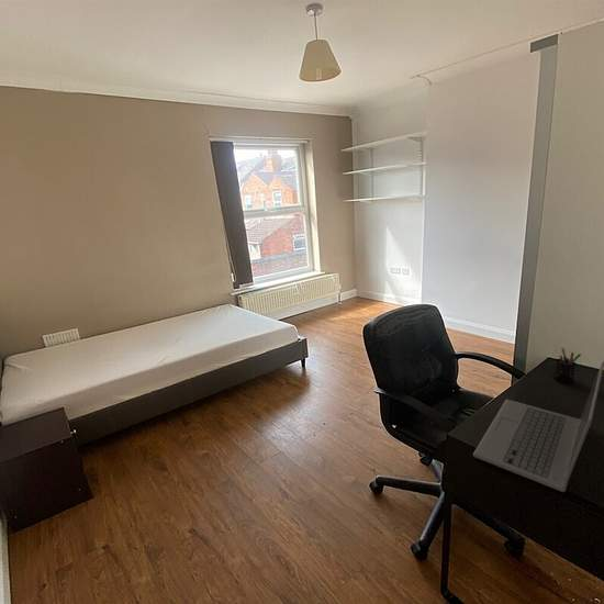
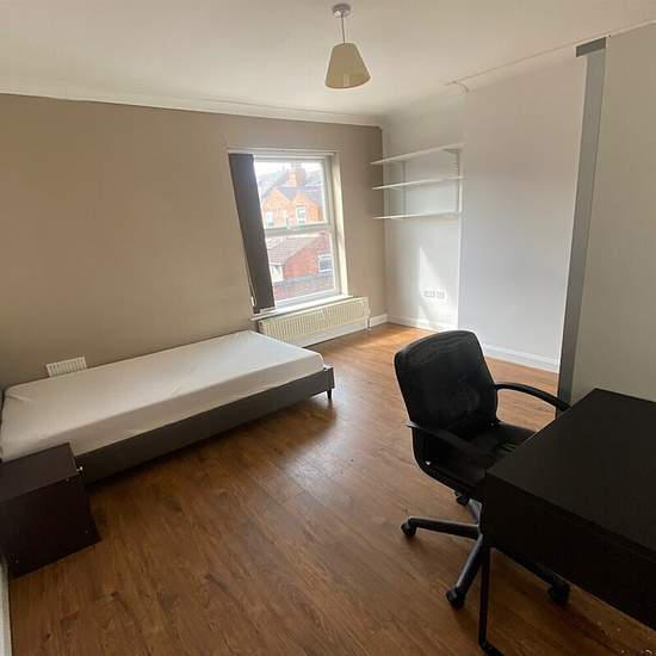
- laptop (538, 409)
- pen holder (568, 365)
